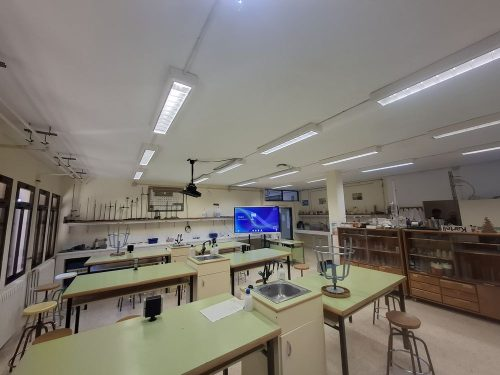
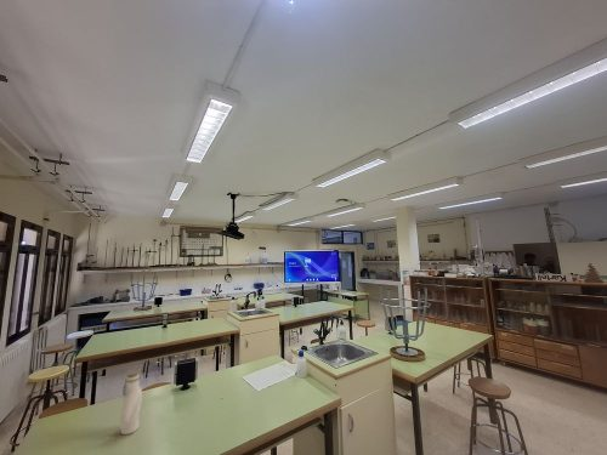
+ water bottle (130, 402)
